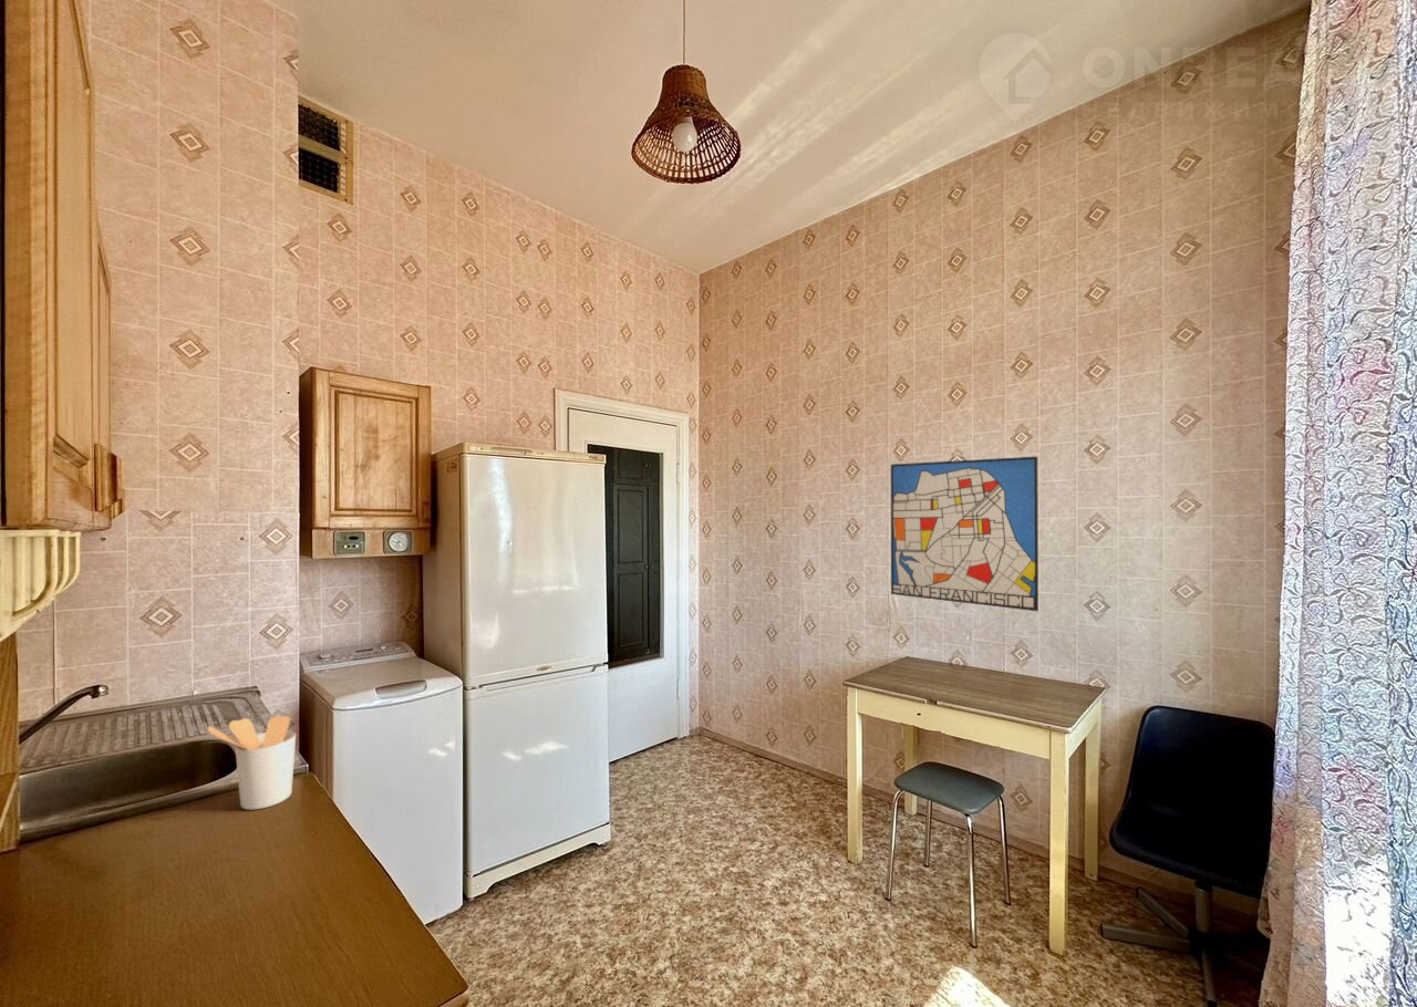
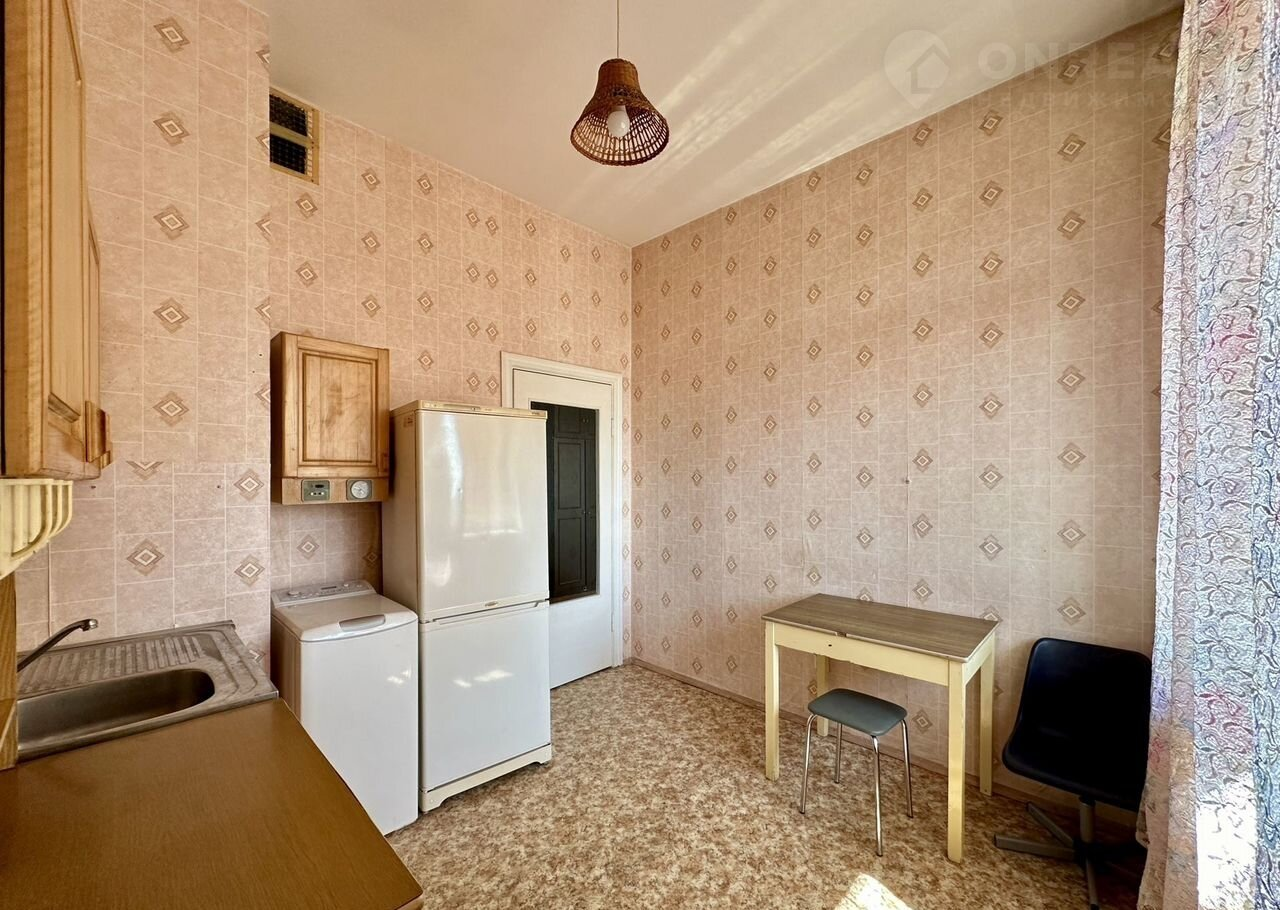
- utensil holder (251, 759)
- wall art (958, 531)
